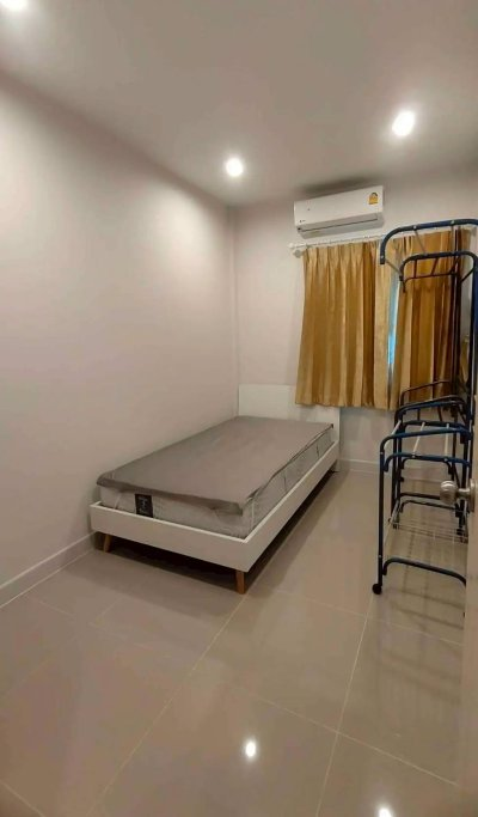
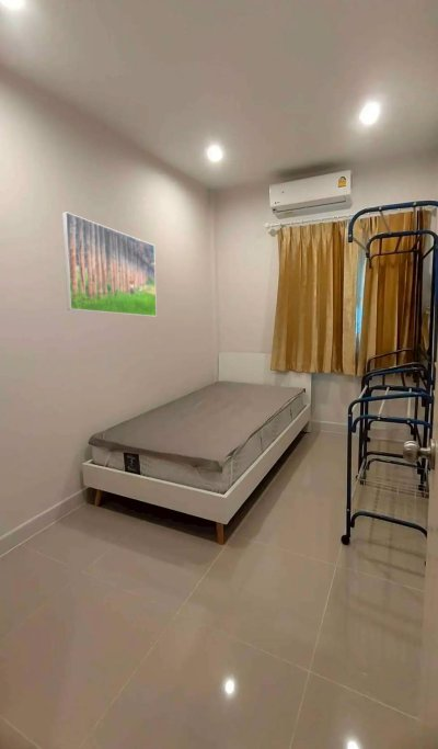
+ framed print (116, 272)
